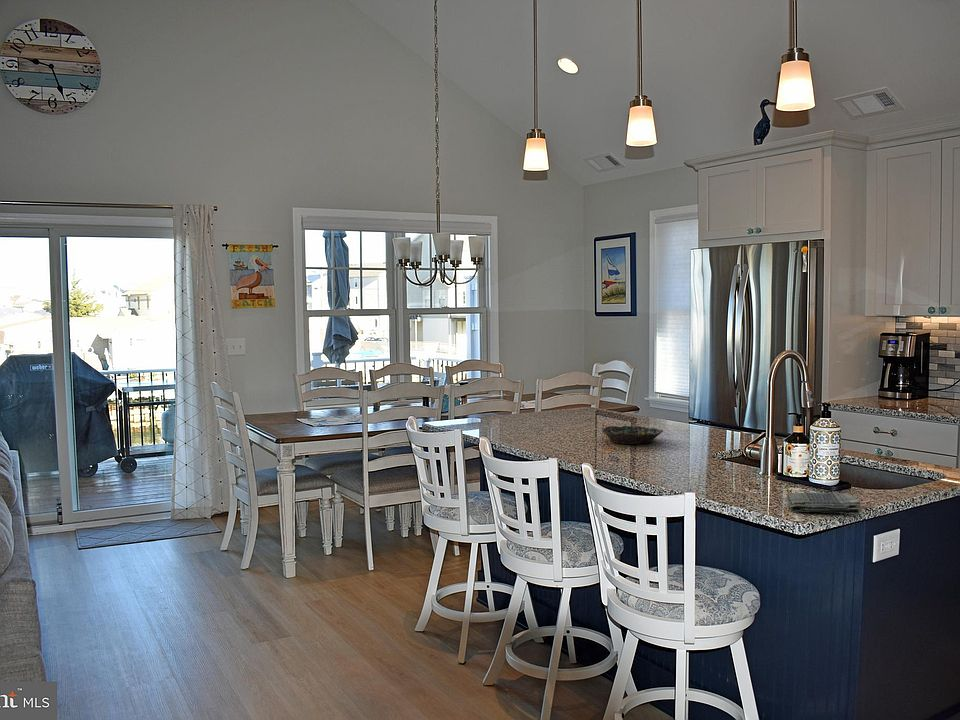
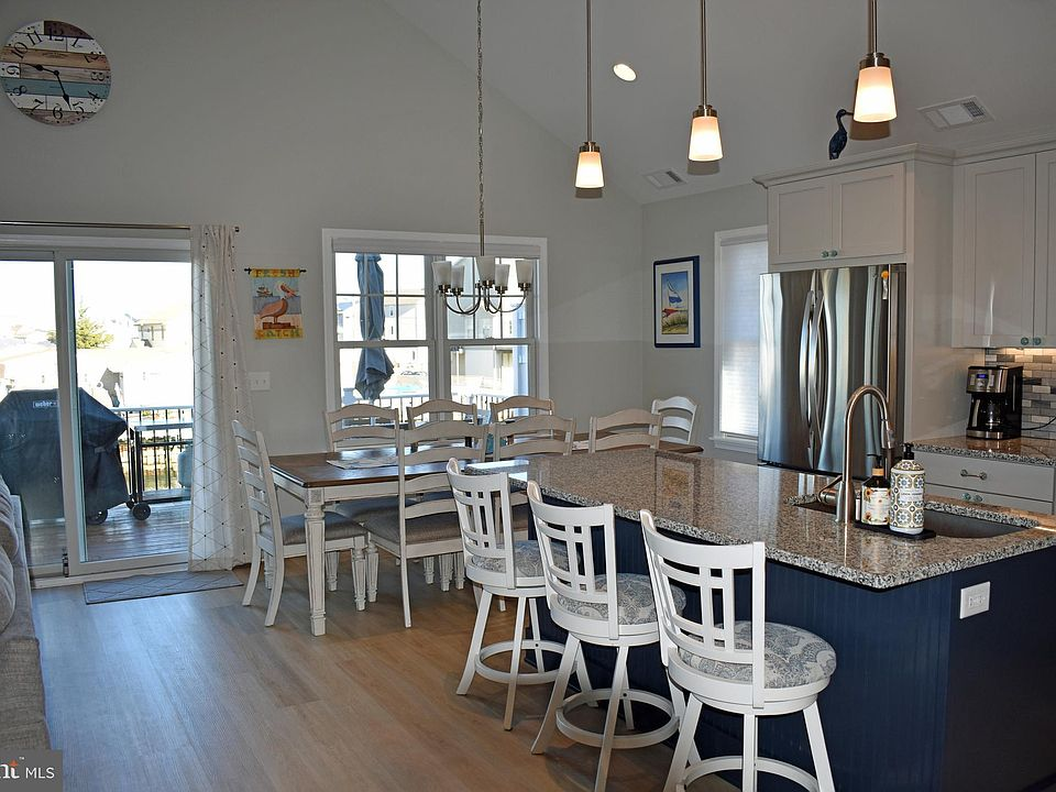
- dish towel (822, 500)
- bowl (632, 434)
